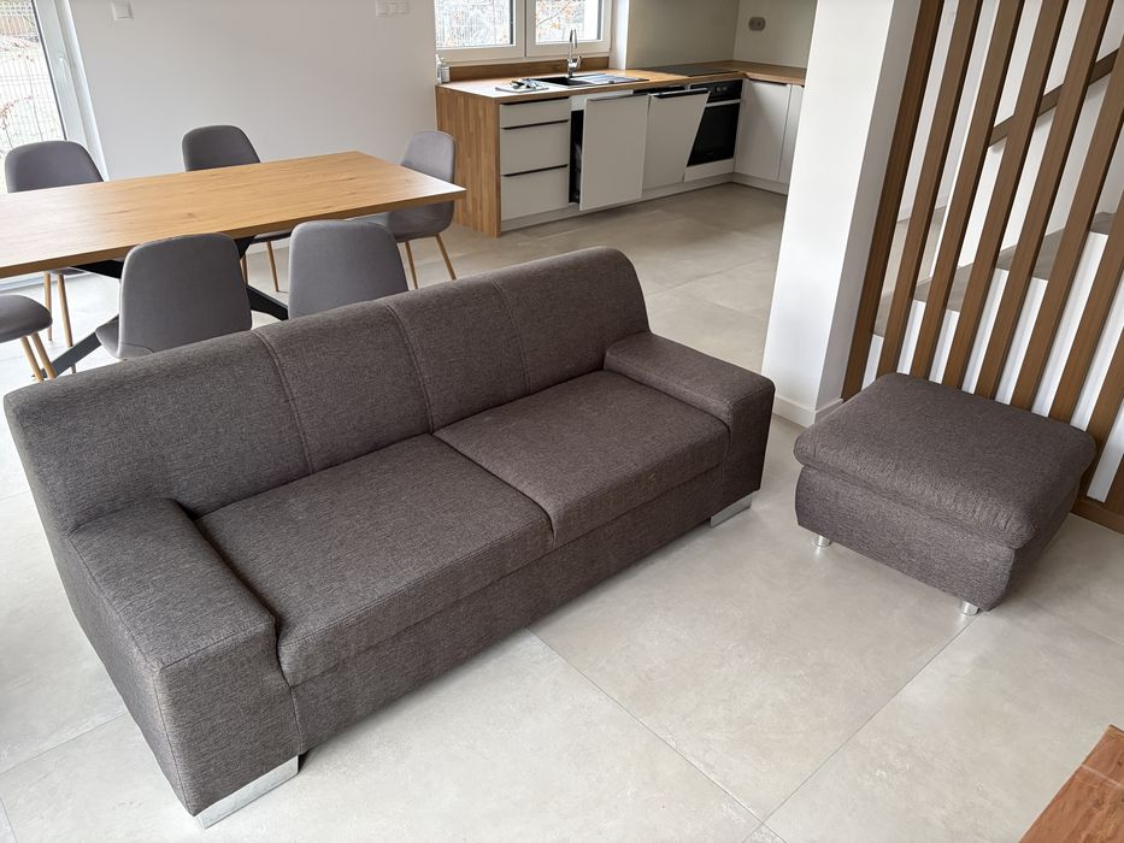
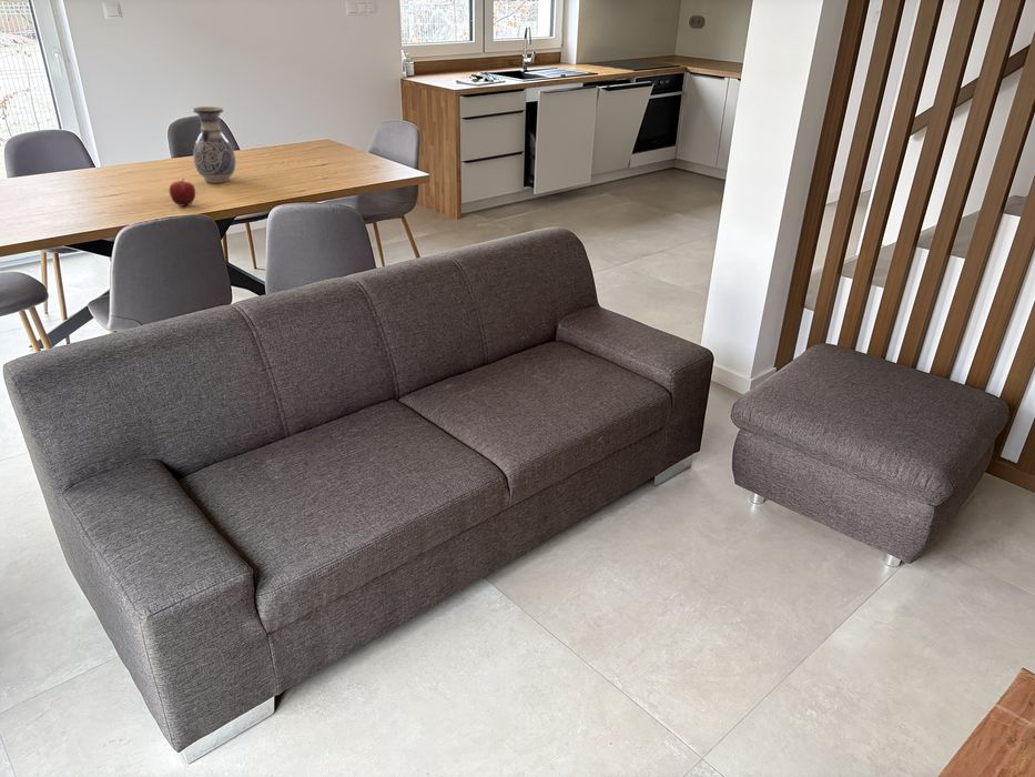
+ fruit (182, 192)
+ vase (212, 144)
